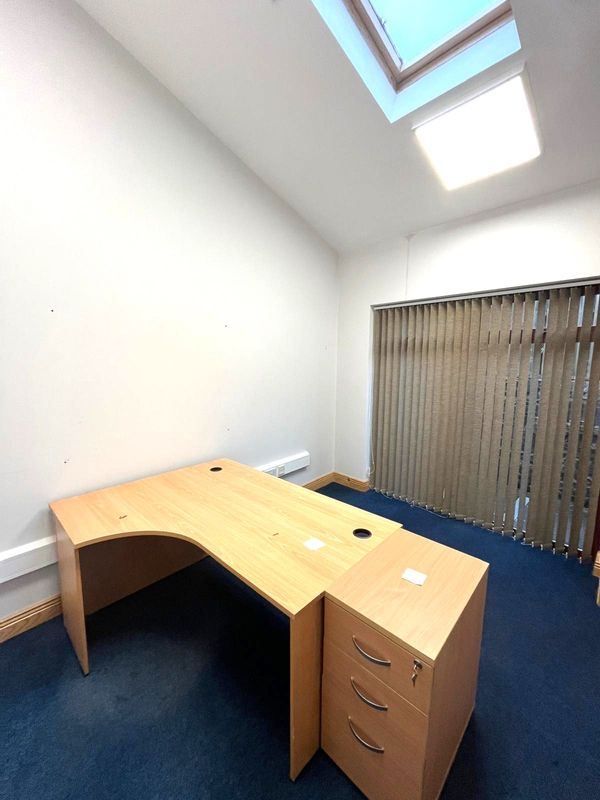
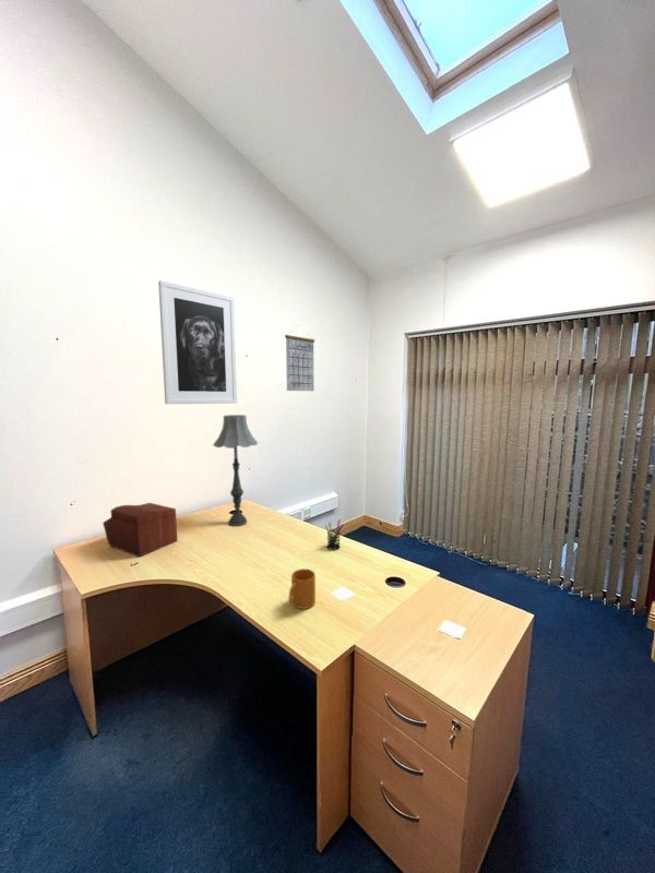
+ pen holder (333, 534)
+ mug (300, 590)
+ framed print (201, 347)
+ table lamp (235, 469)
+ calendar (300, 357)
+ sewing box (141, 523)
